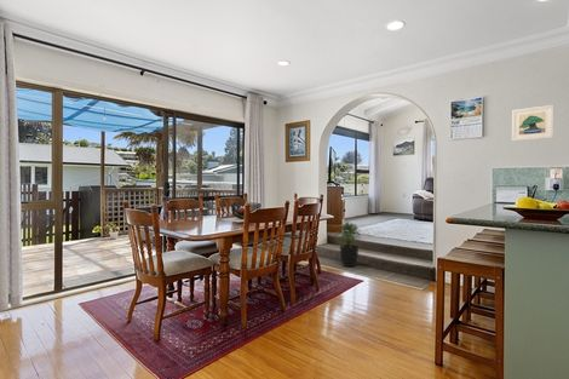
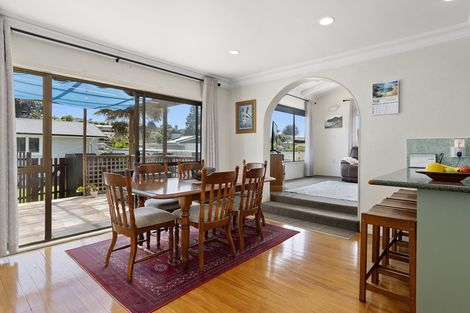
- potted plant (347, 242)
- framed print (531, 124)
